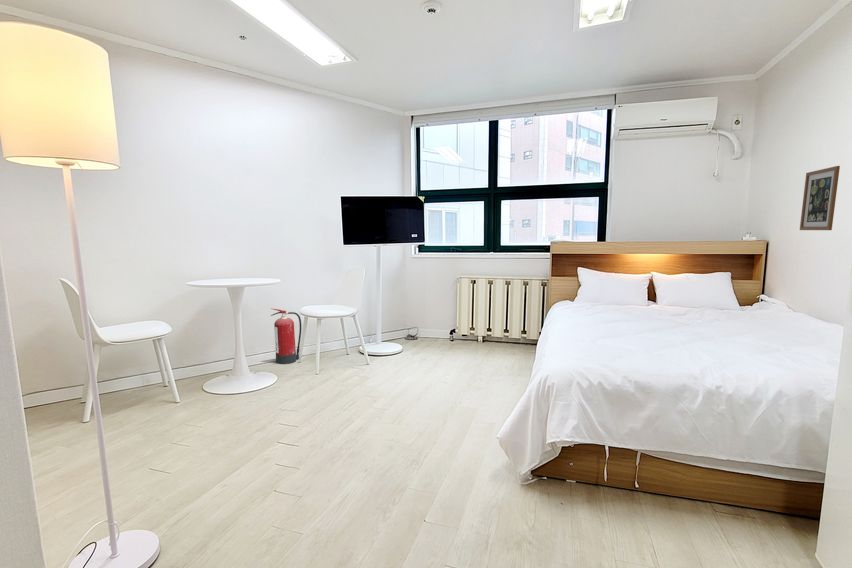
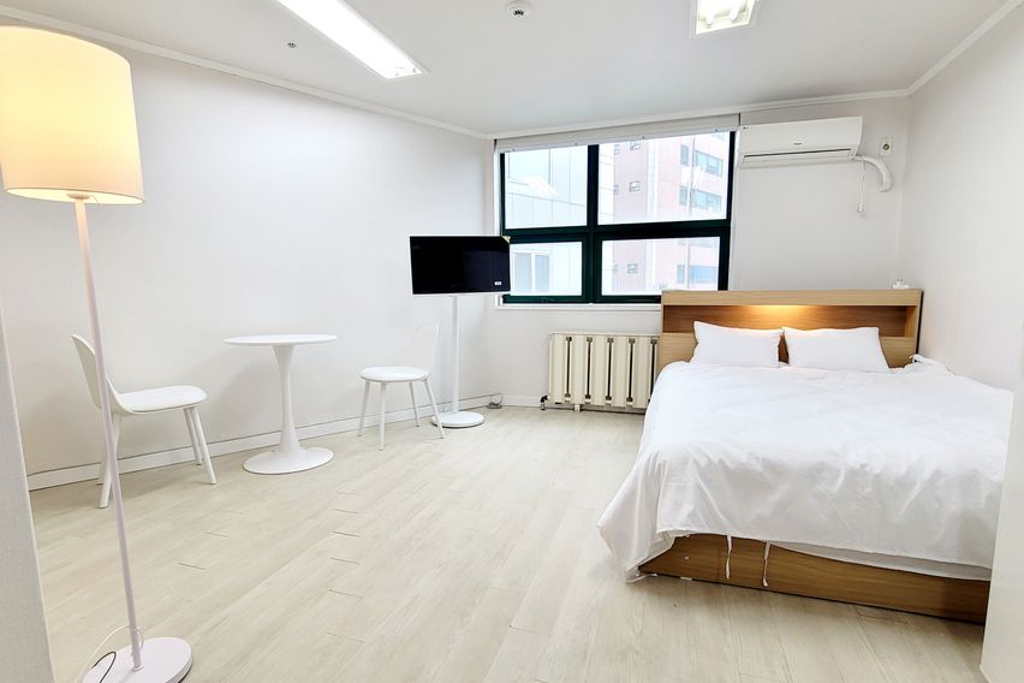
- wall art (818, 200)
- fire extinguisher (287, 333)
